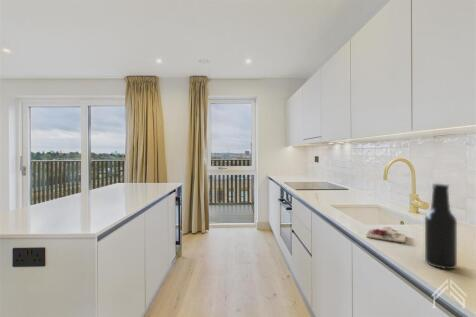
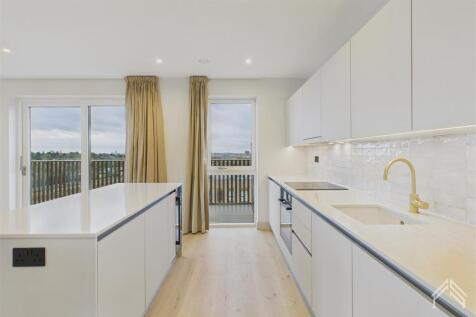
- beer bottle (440, 224)
- cutting board (386, 230)
